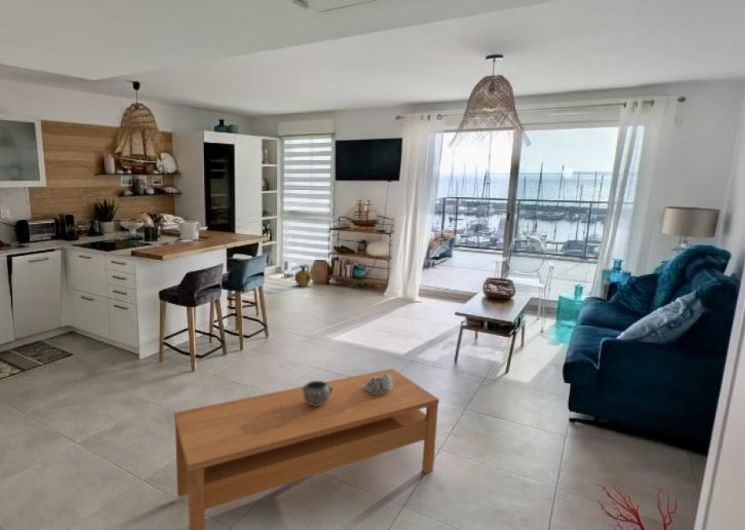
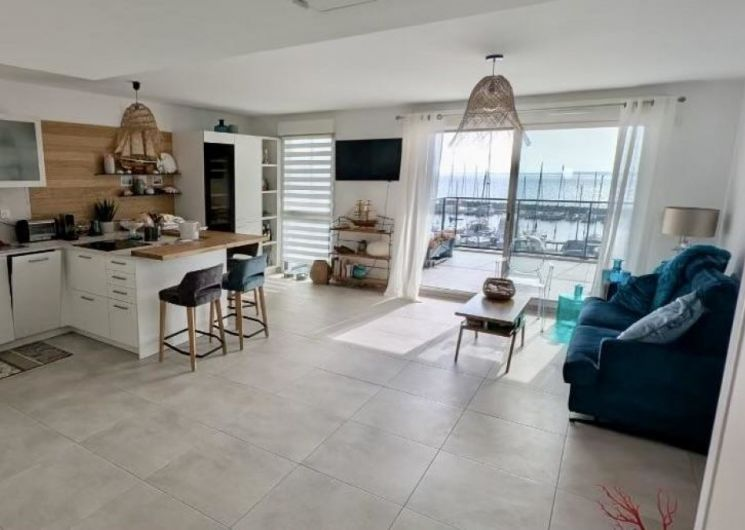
- coral (379, 381)
- decorative bowl (318, 393)
- ceramic jug (303, 275)
- coffee table (313, 444)
